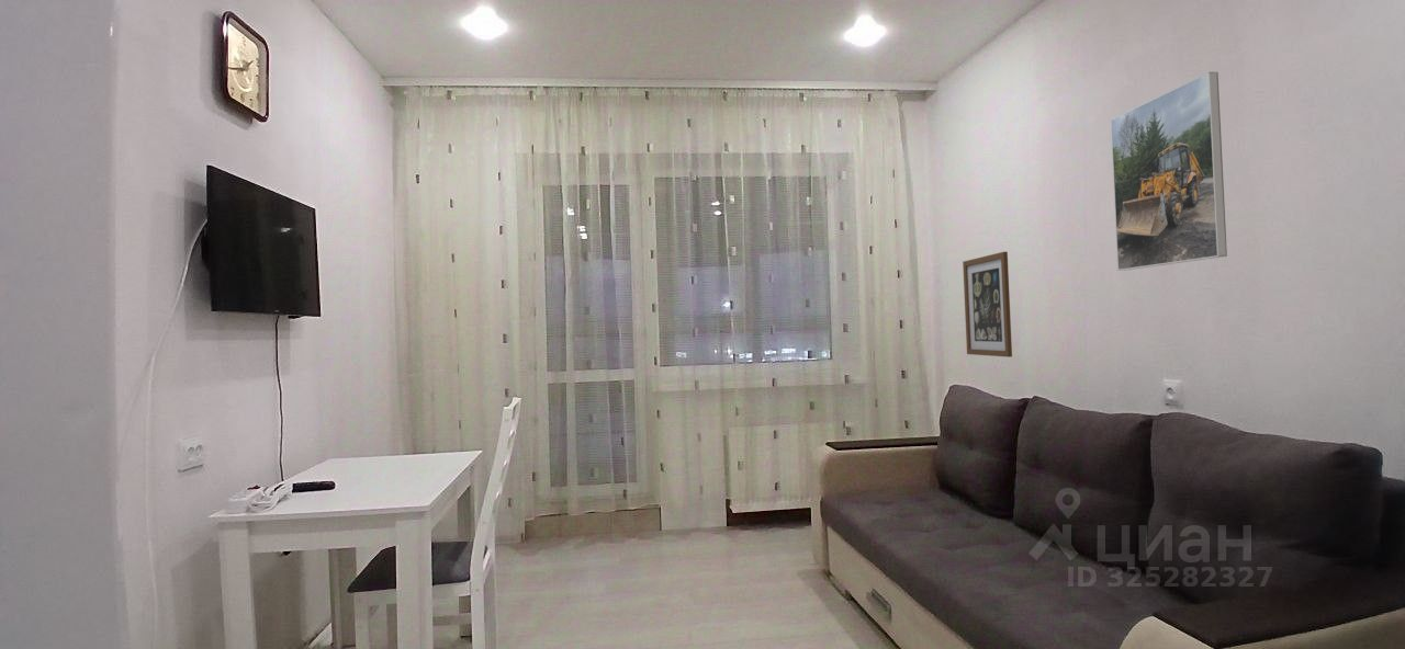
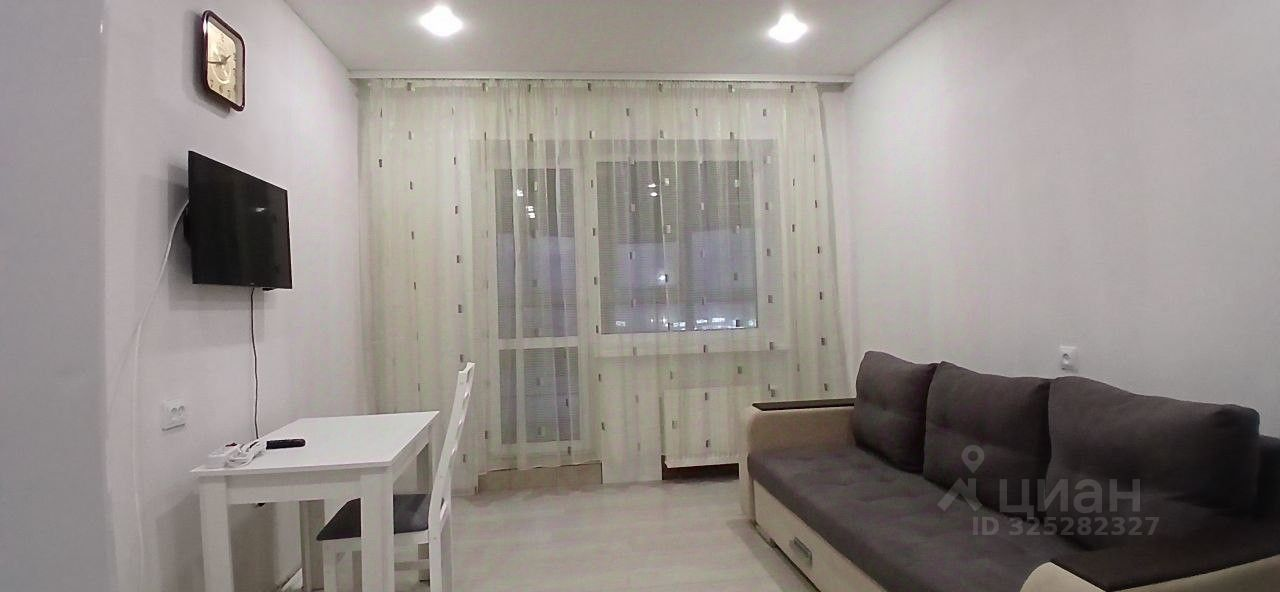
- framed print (1162, 181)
- wall art (986, 306)
